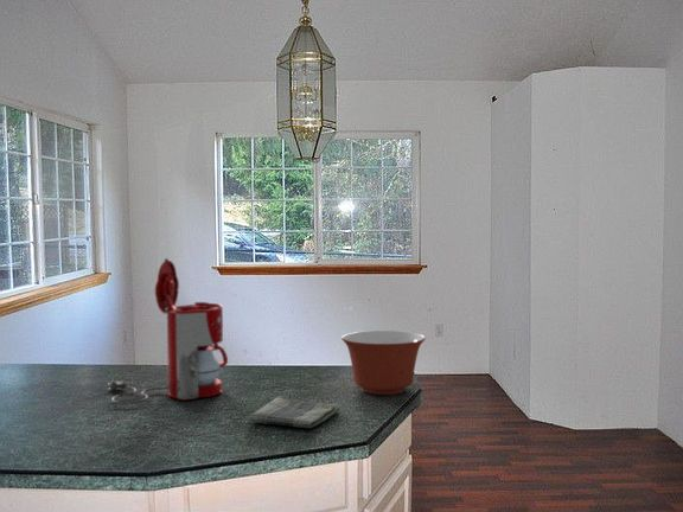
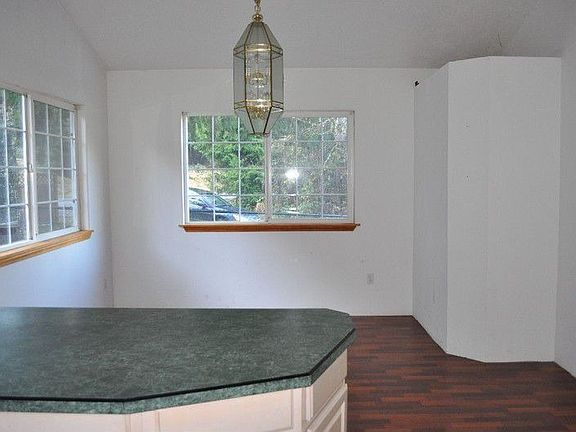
- mixing bowl (383, 363)
- dish towel (295, 410)
- coffee maker (167, 327)
